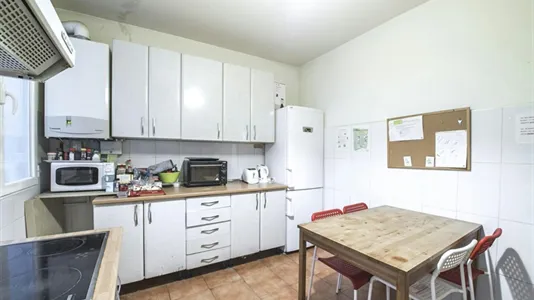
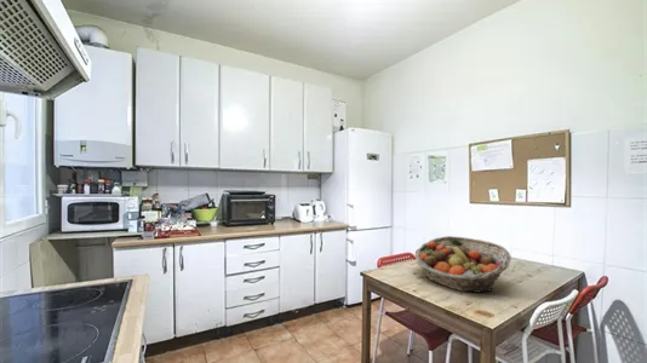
+ fruit basket (458, 261)
